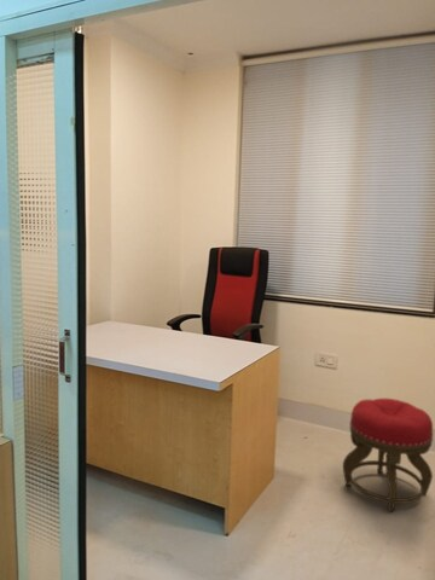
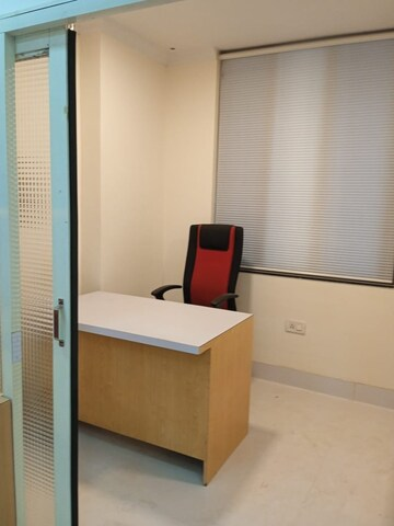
- stool (388, 450)
